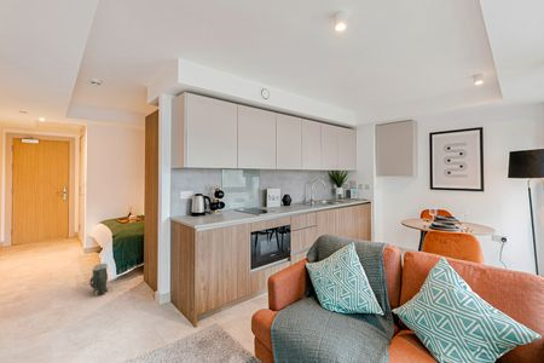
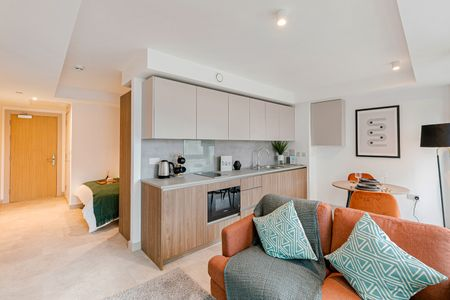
- bag (98, 278)
